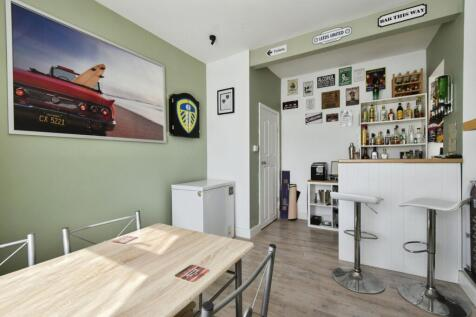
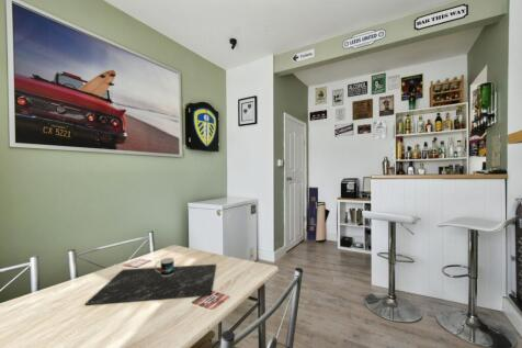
+ placemat (161, 273)
